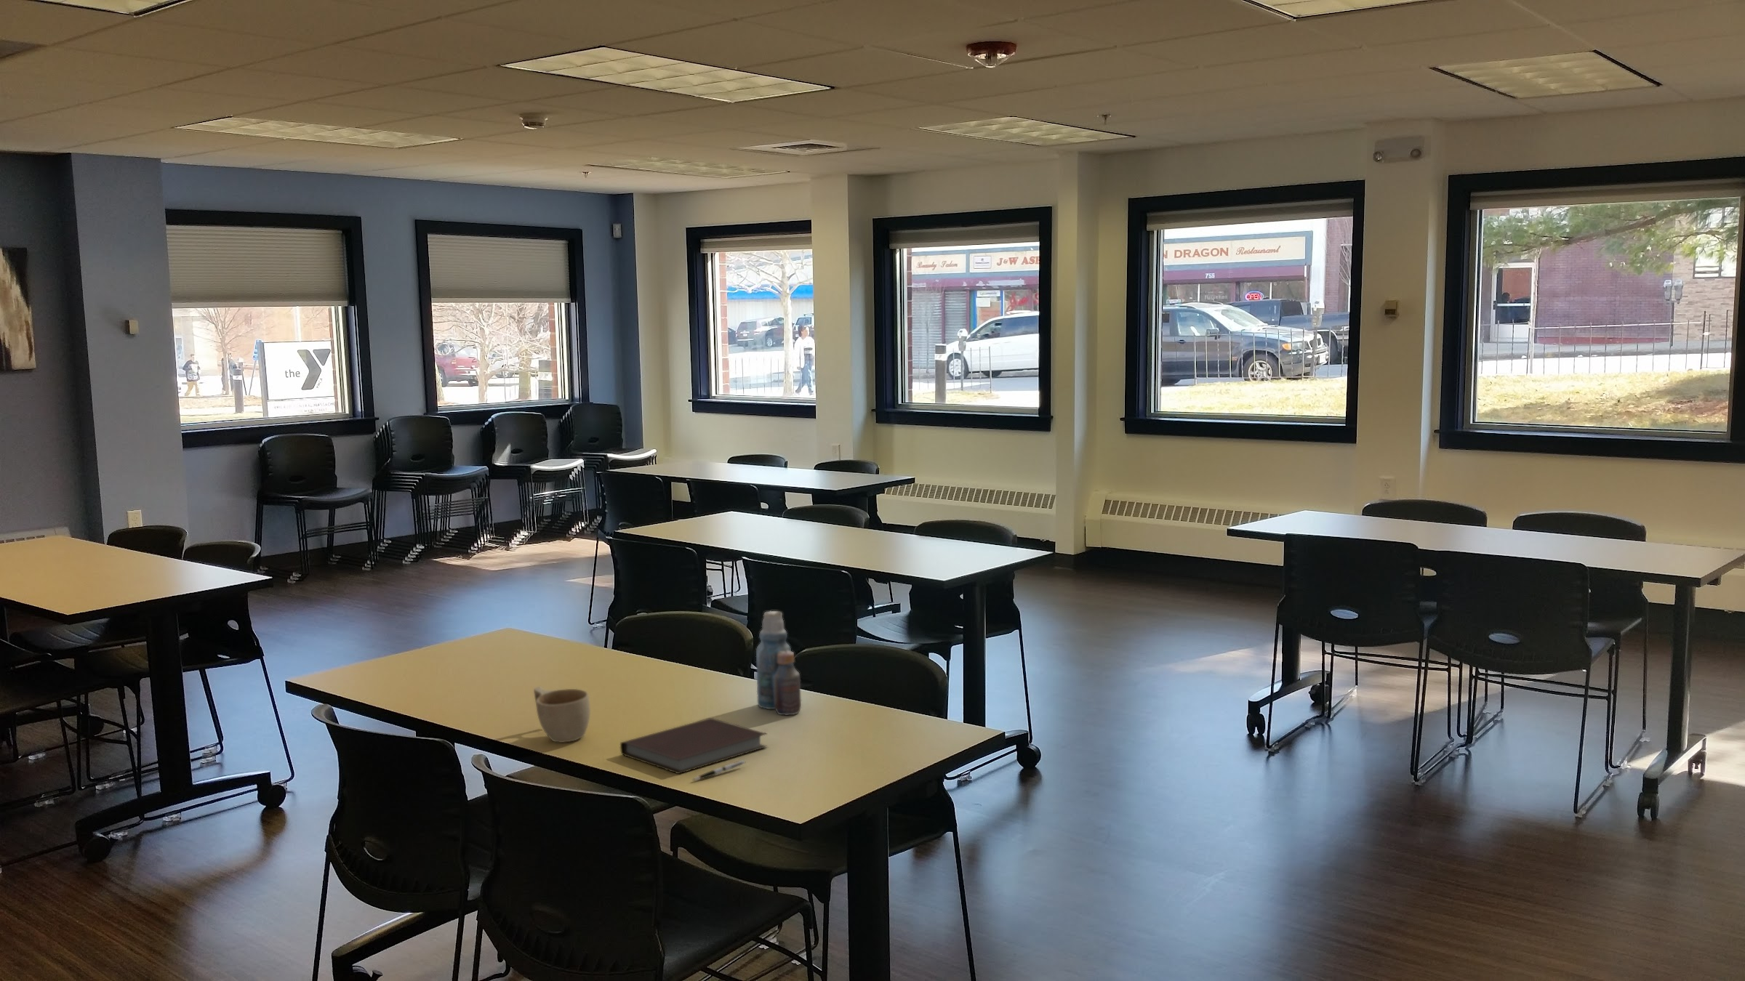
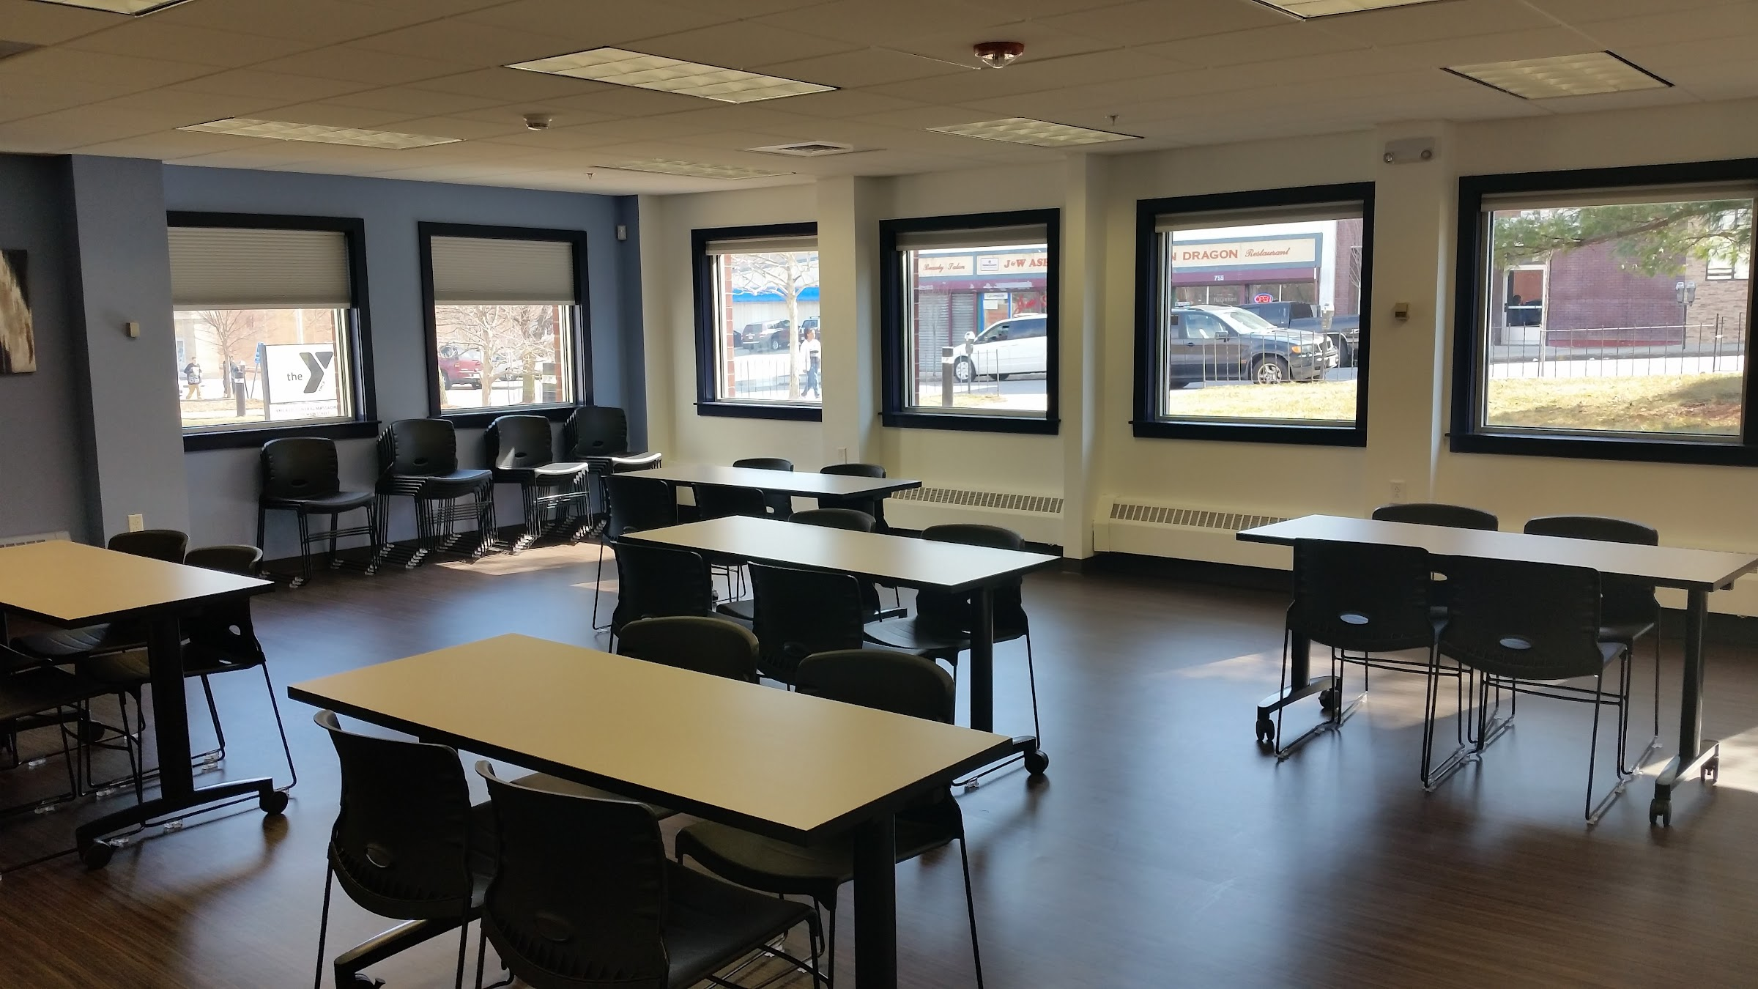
- notebook (694, 744)
- pen (719, 770)
- cup (560, 714)
- bottle (779, 660)
